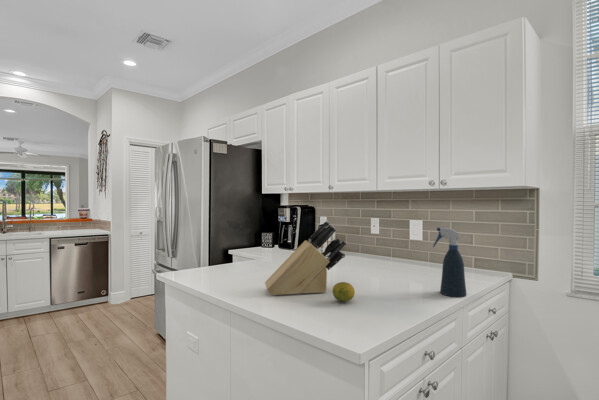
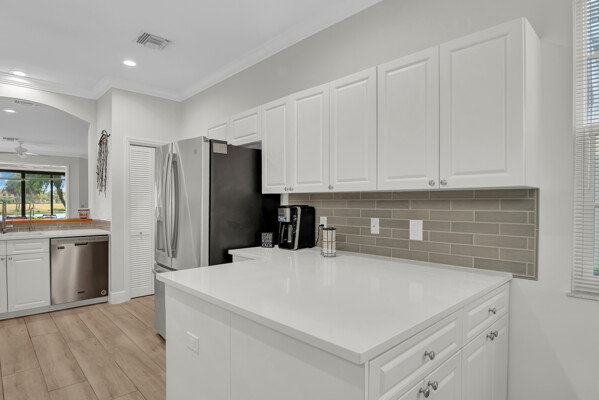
- knife block (305, 256)
- fruit (343, 291)
- spray bottle (451, 260)
